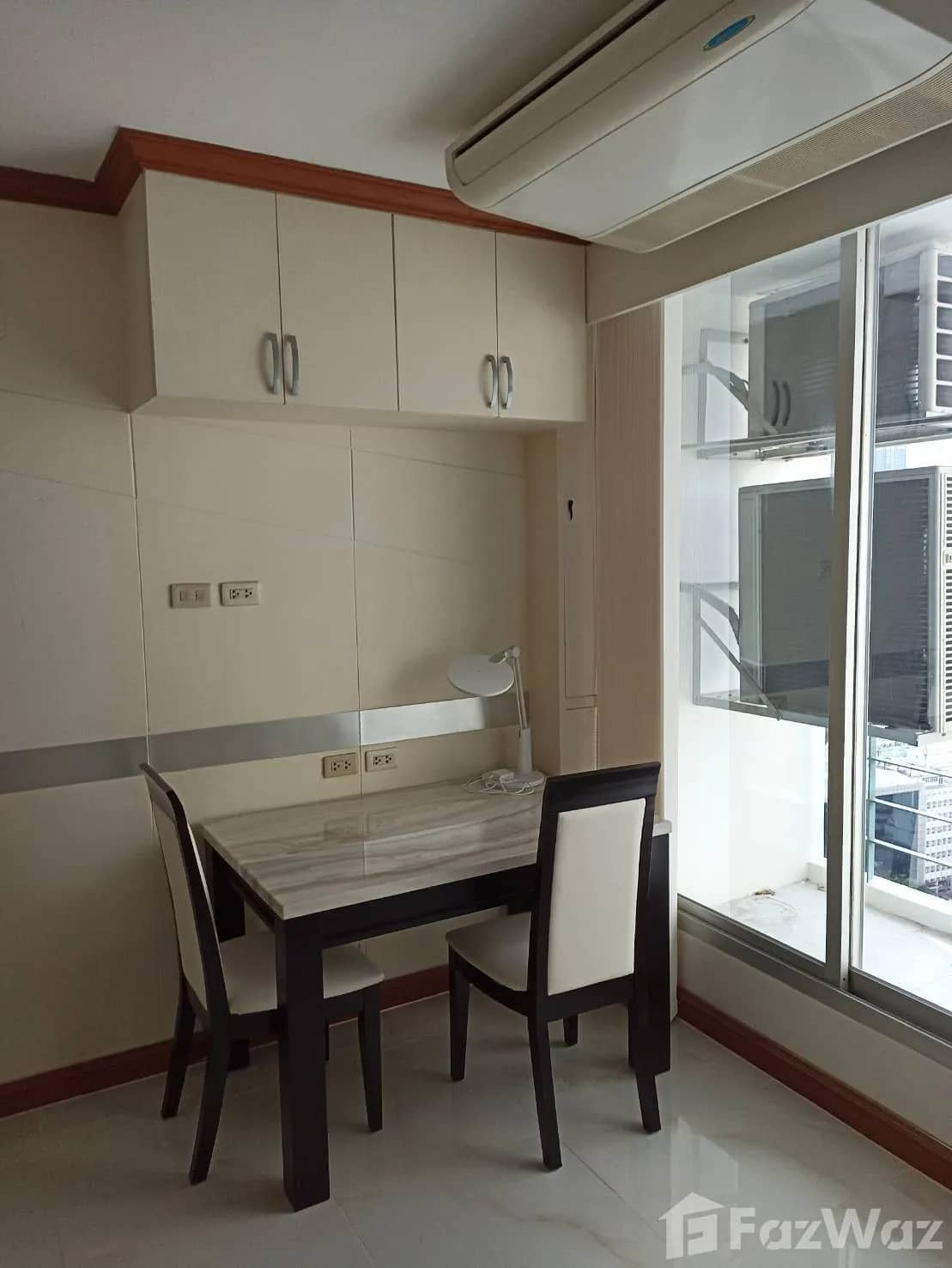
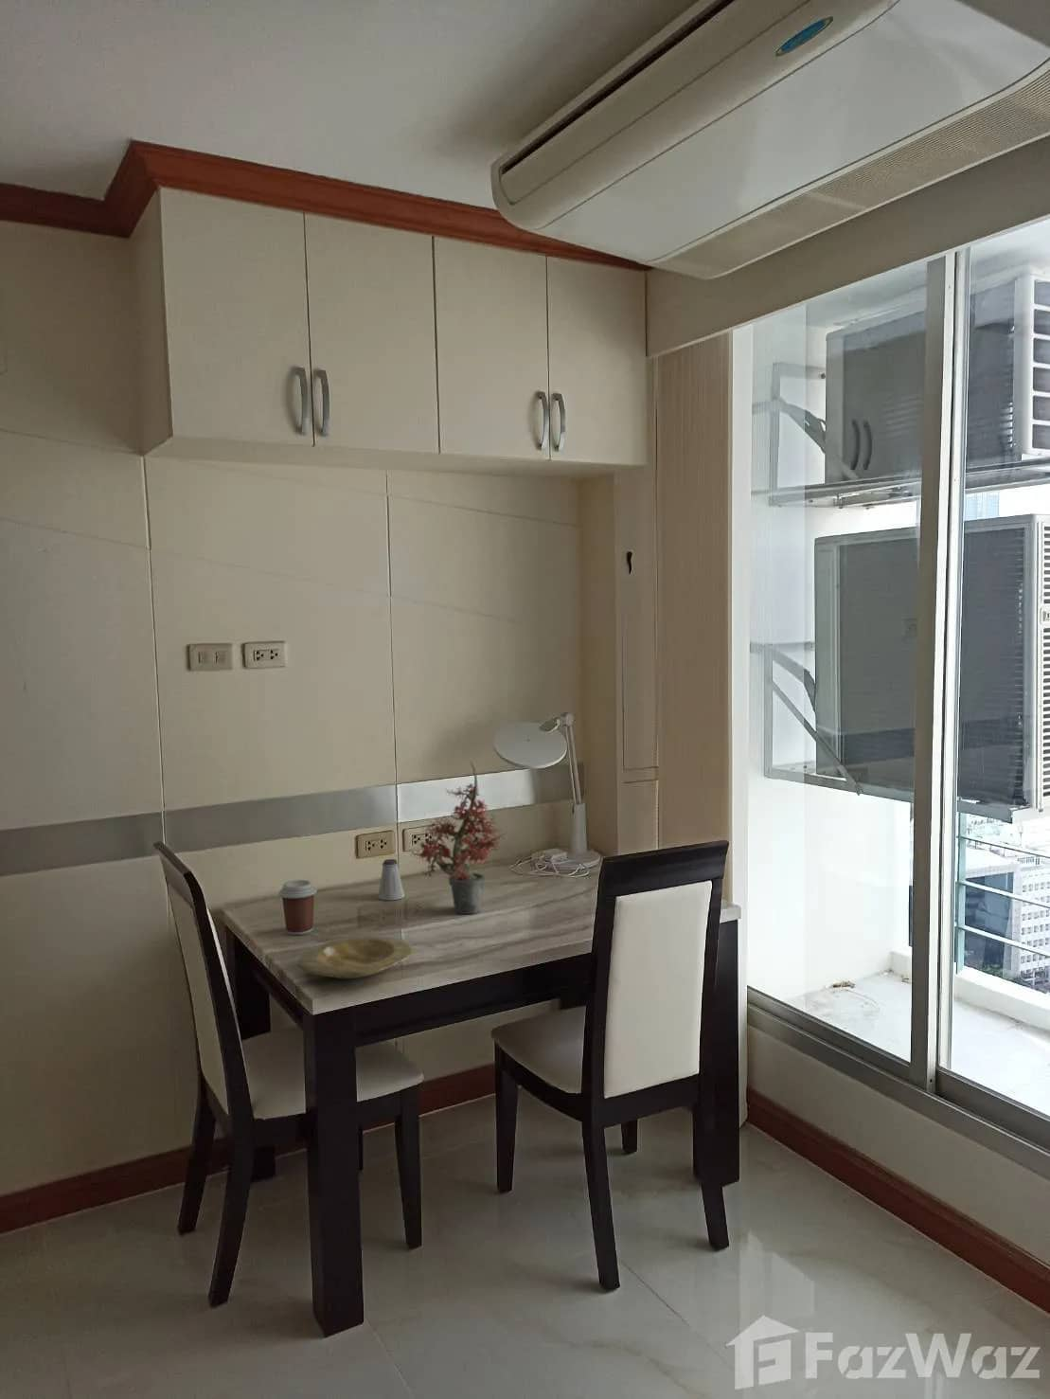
+ potted plant (465, 836)
+ saltshaker (390, 878)
+ coffee cup (298, 907)
+ plate (357, 961)
